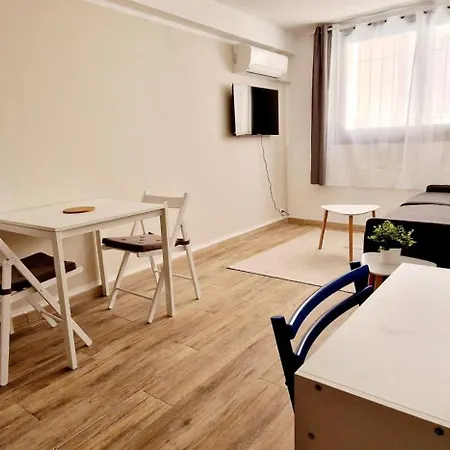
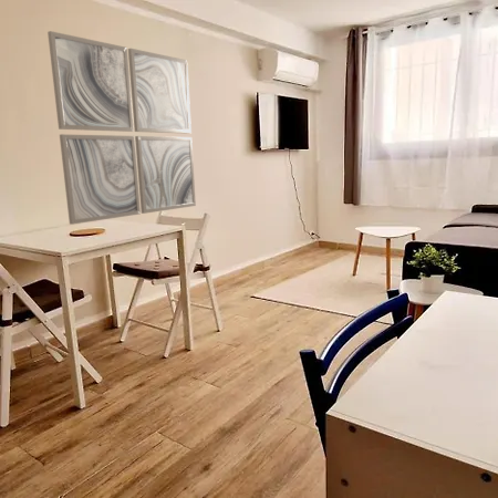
+ wall art (135, 131)
